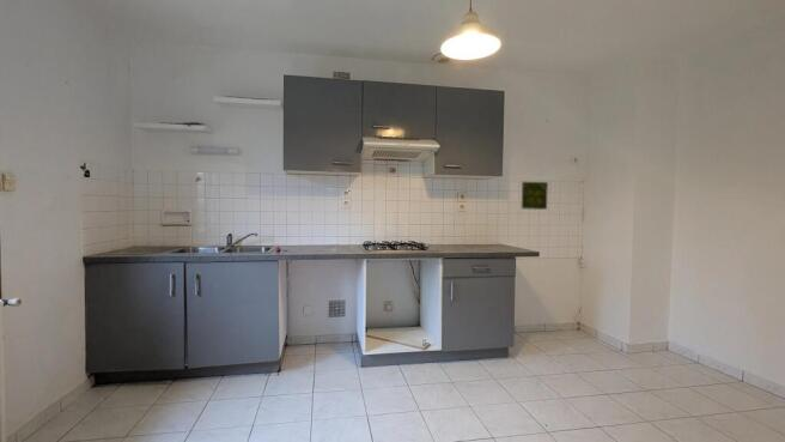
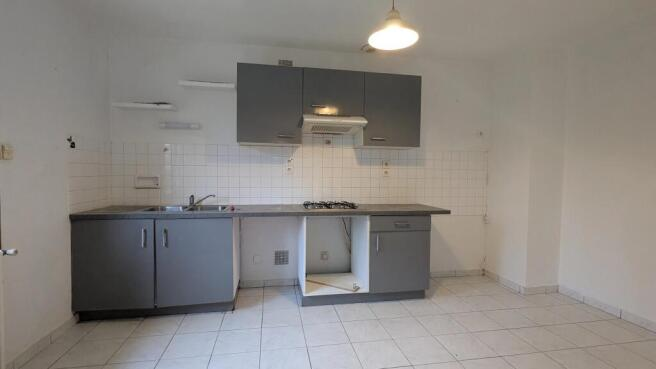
- decorative tile (534, 195)
